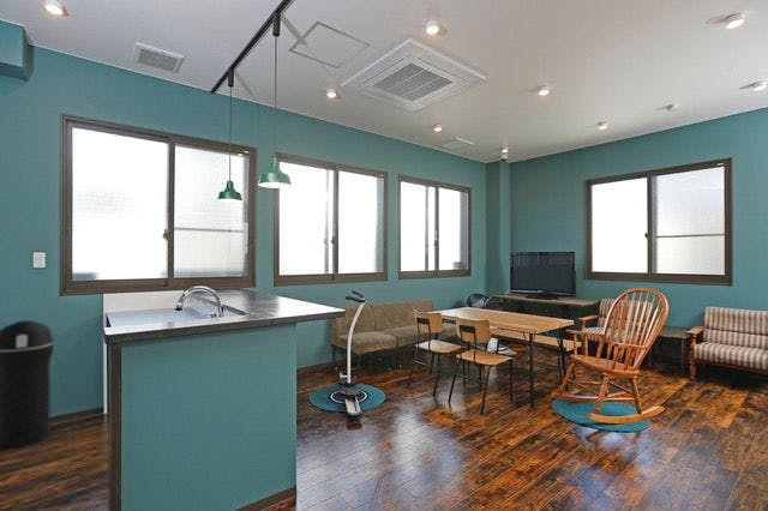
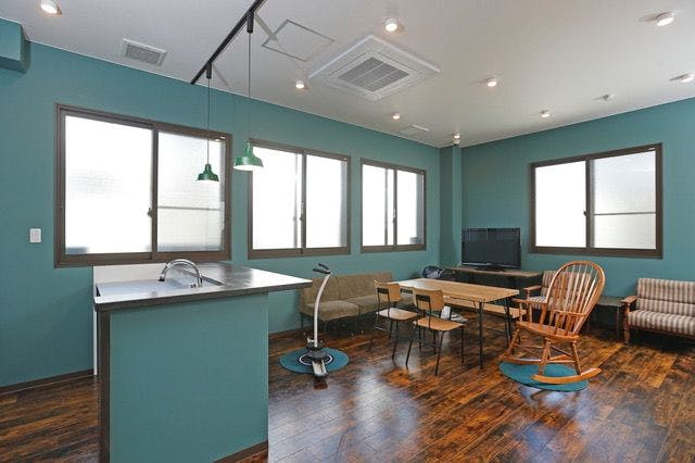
- trash can (24, 379)
